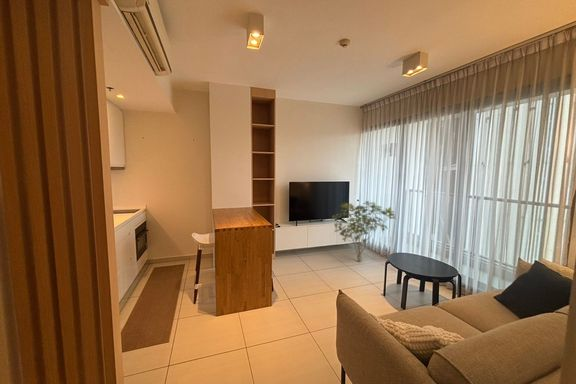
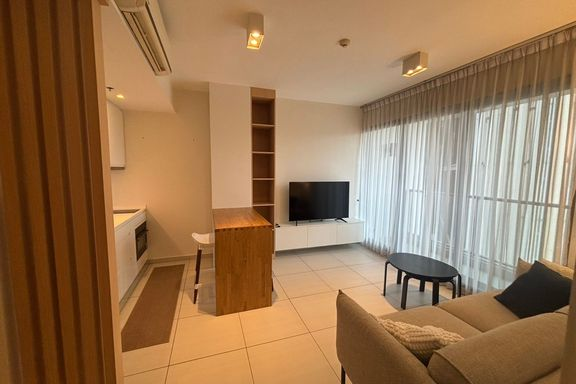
- shrub (361, 231)
